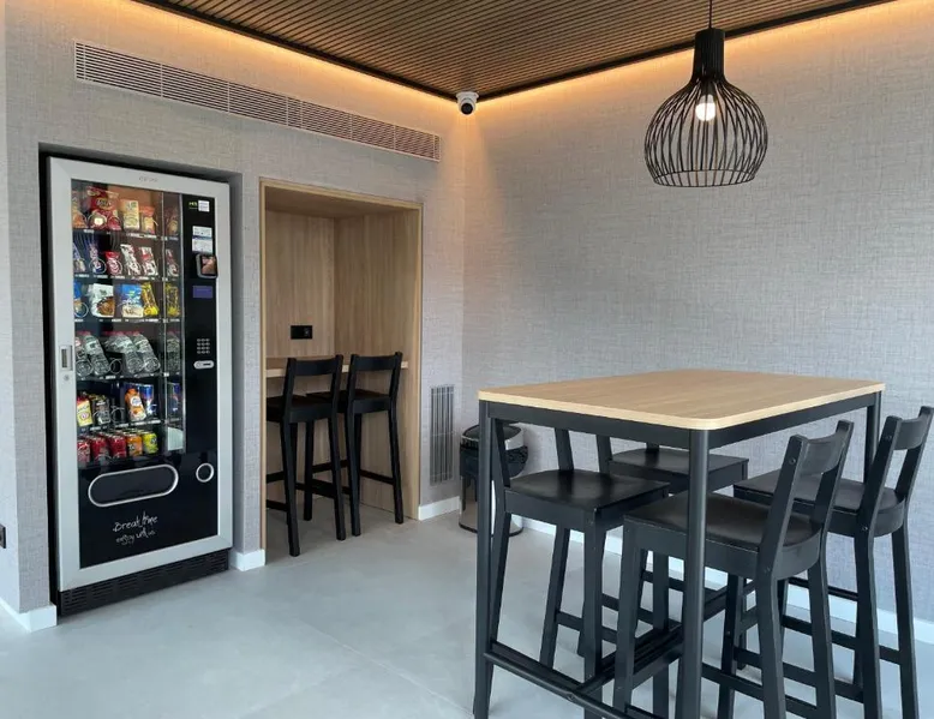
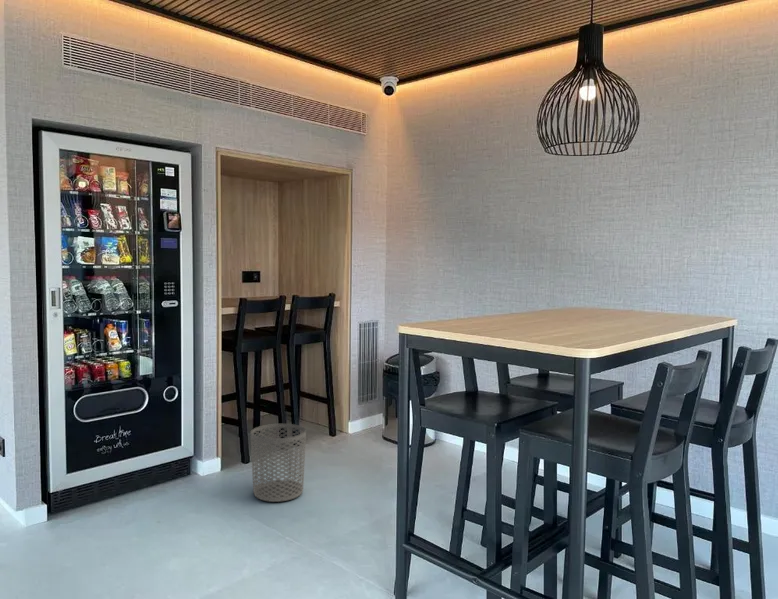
+ waste bin (278, 462)
